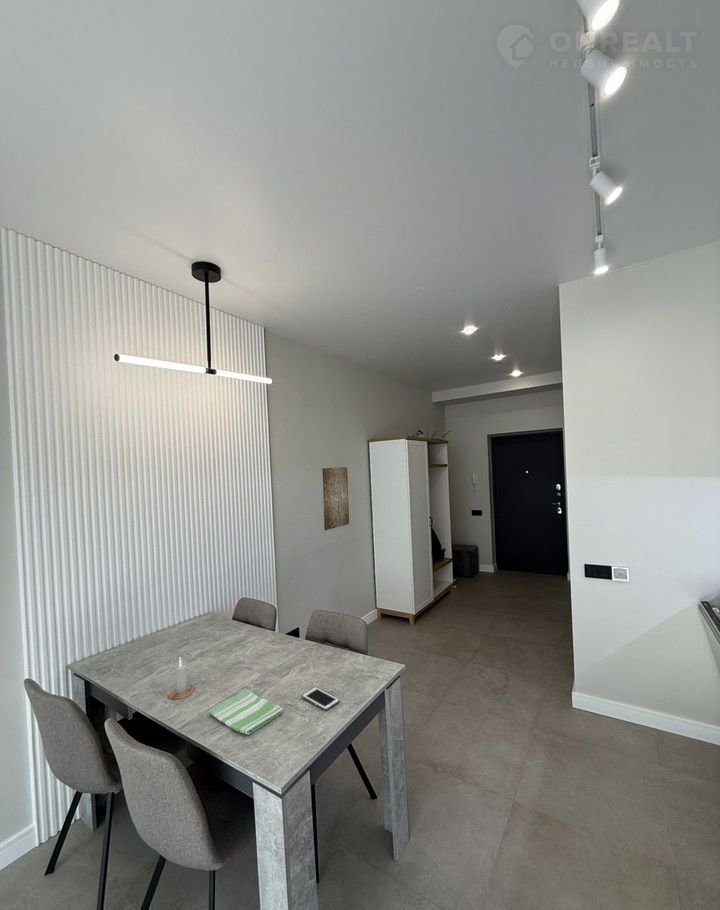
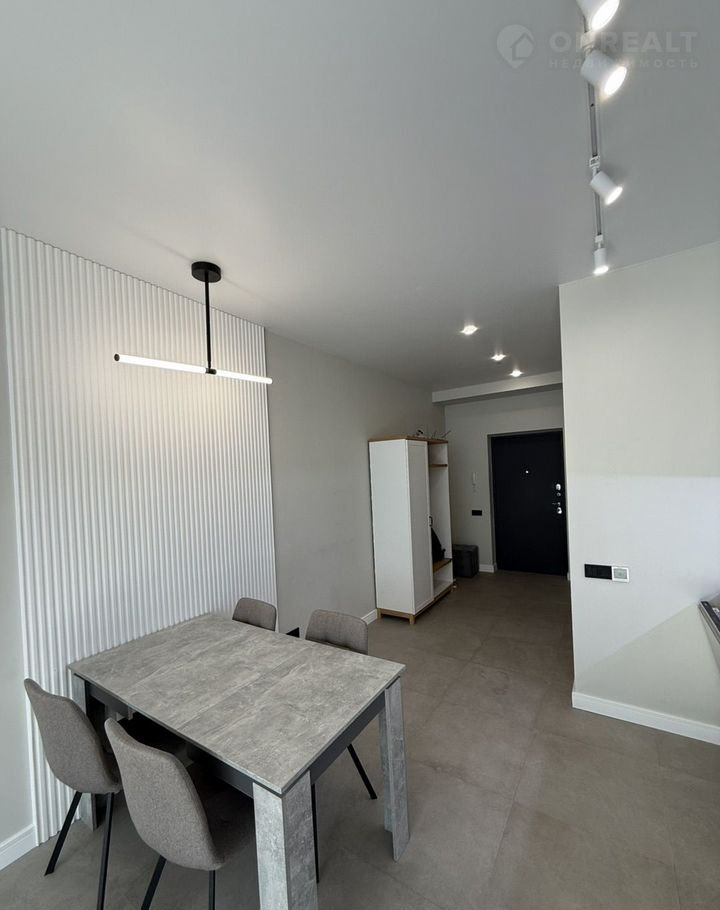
- wall art (336, 497)
- candle (181, 674)
- dish towel (246, 710)
- cell phone (320, 698)
